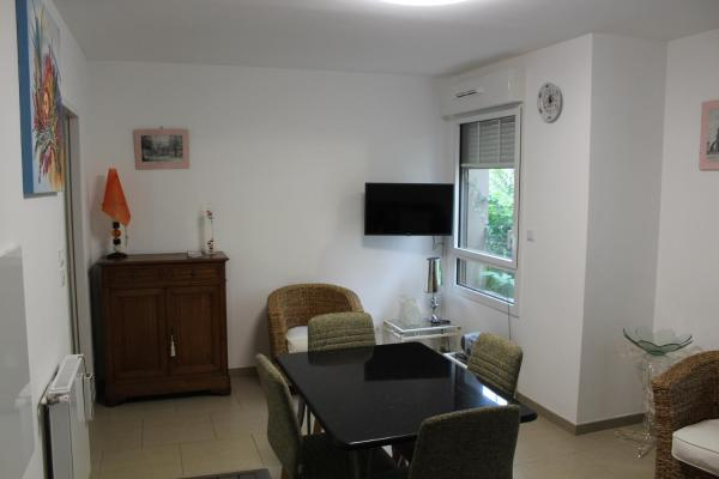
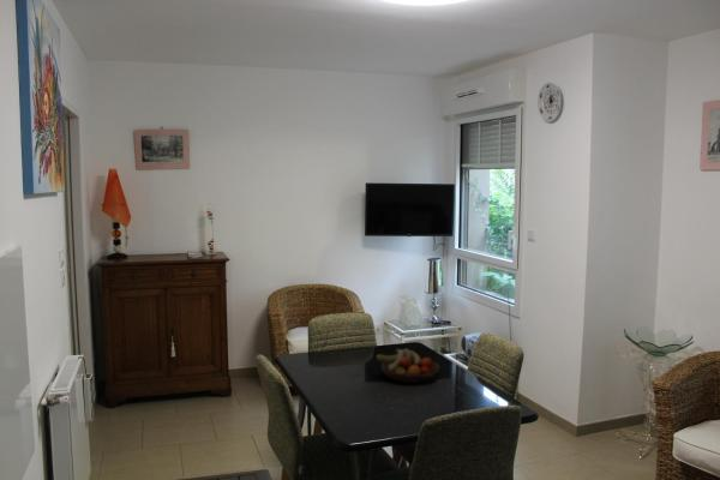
+ fruit bowl (409, 364)
